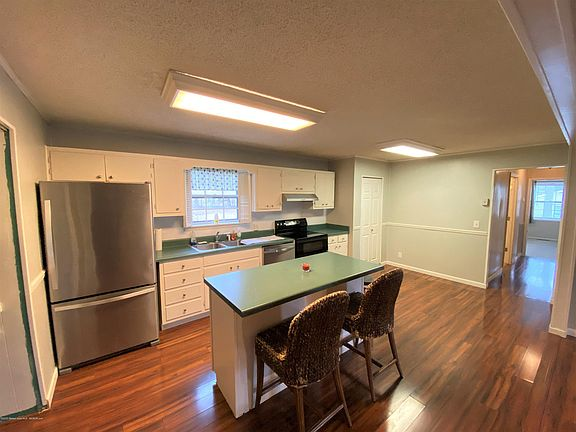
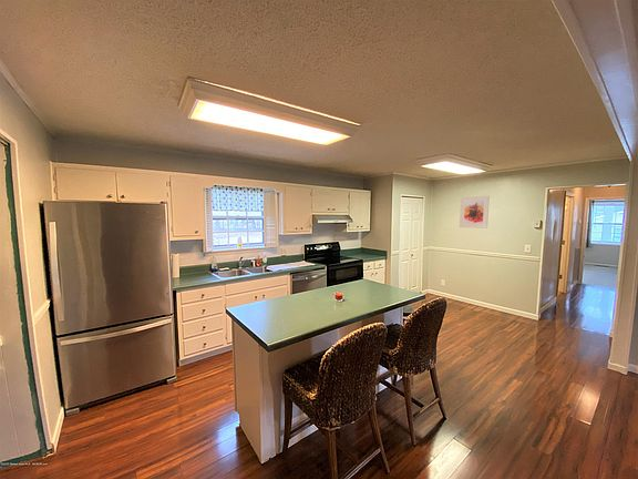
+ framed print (473, 212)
